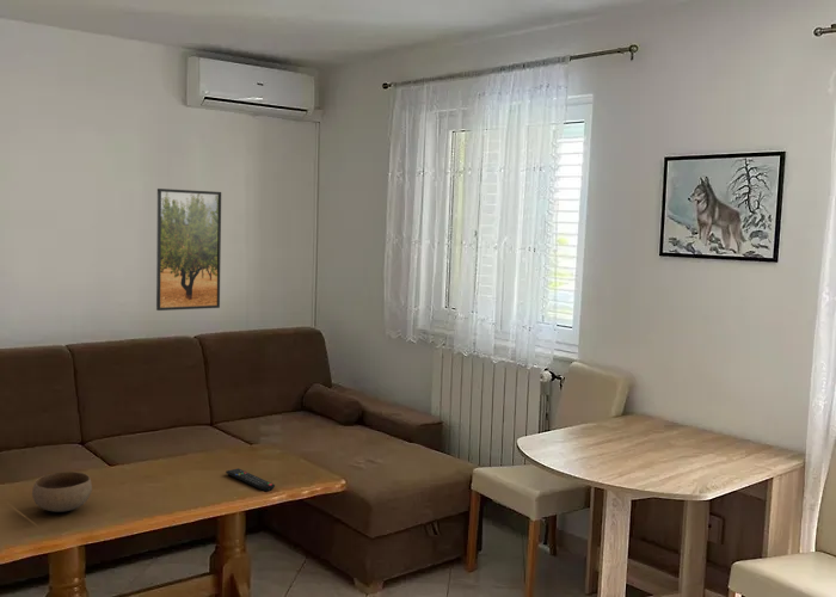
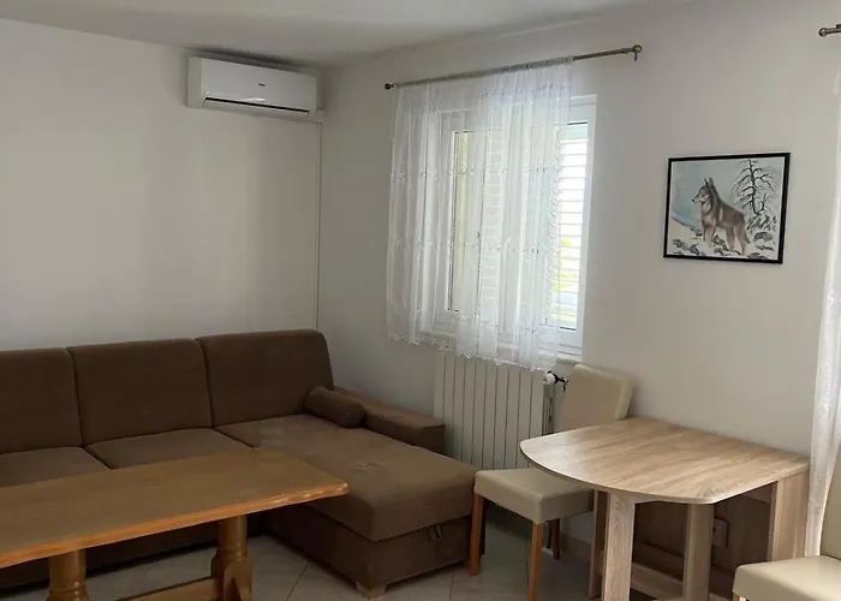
- remote control (250, 479)
- bowl (62, 494)
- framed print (189, 250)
